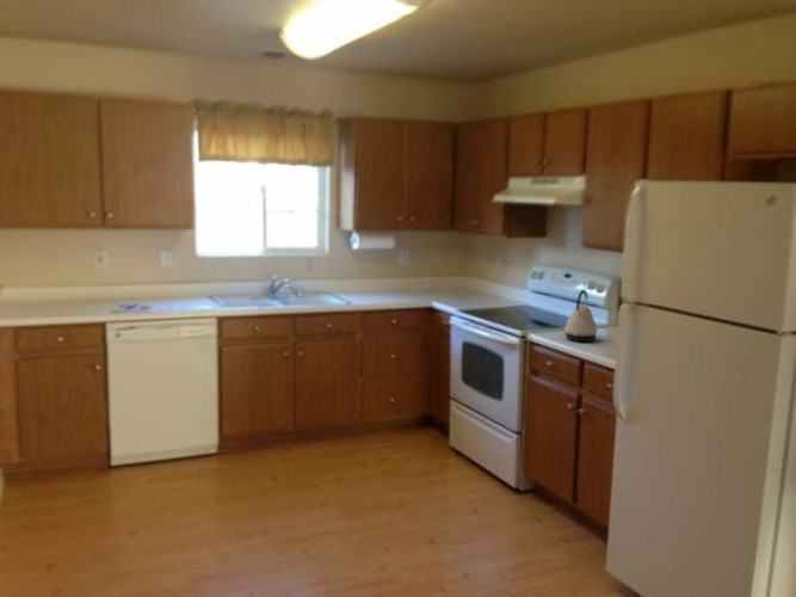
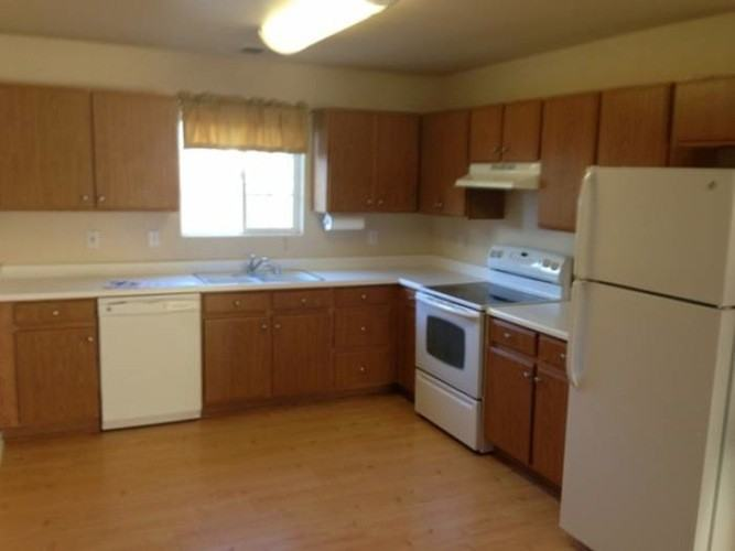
- kettle (581, 314)
